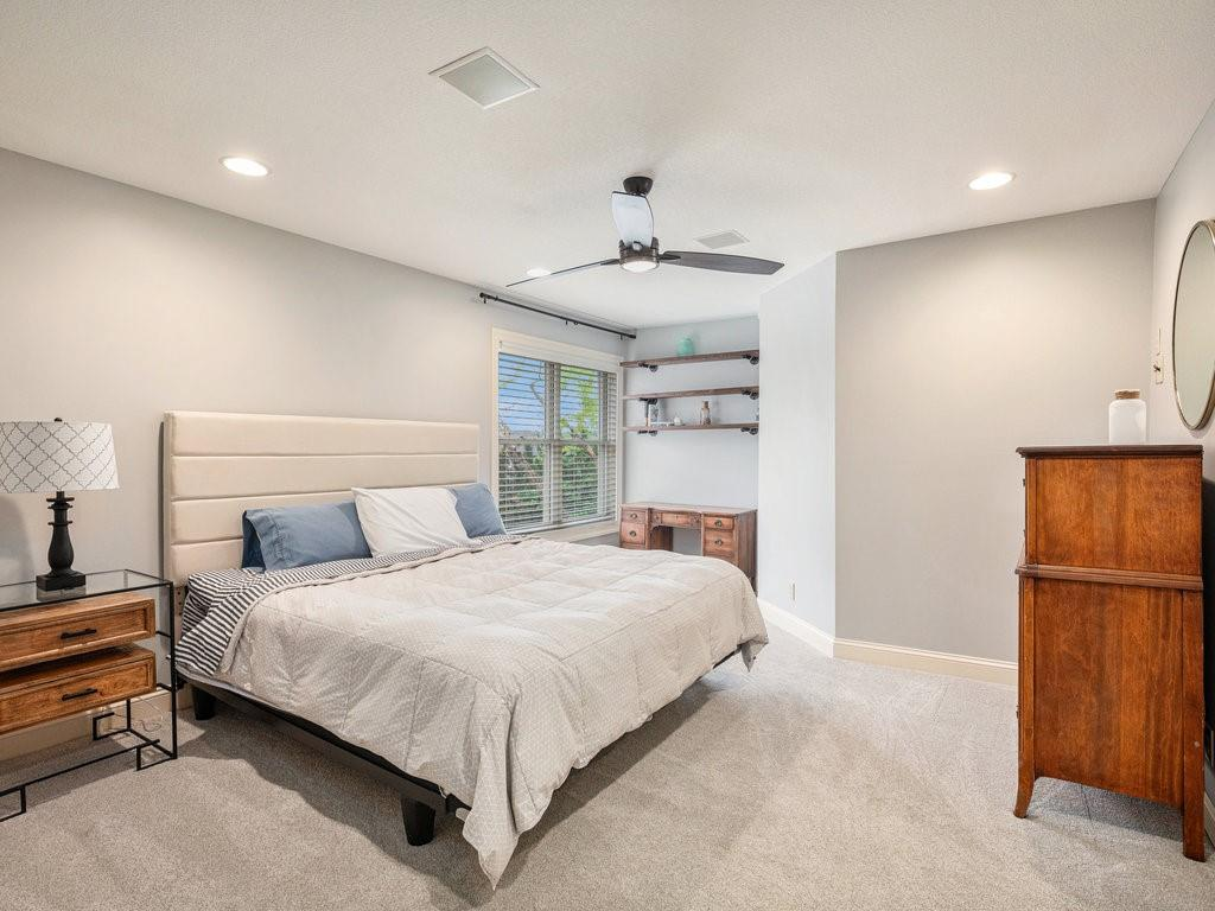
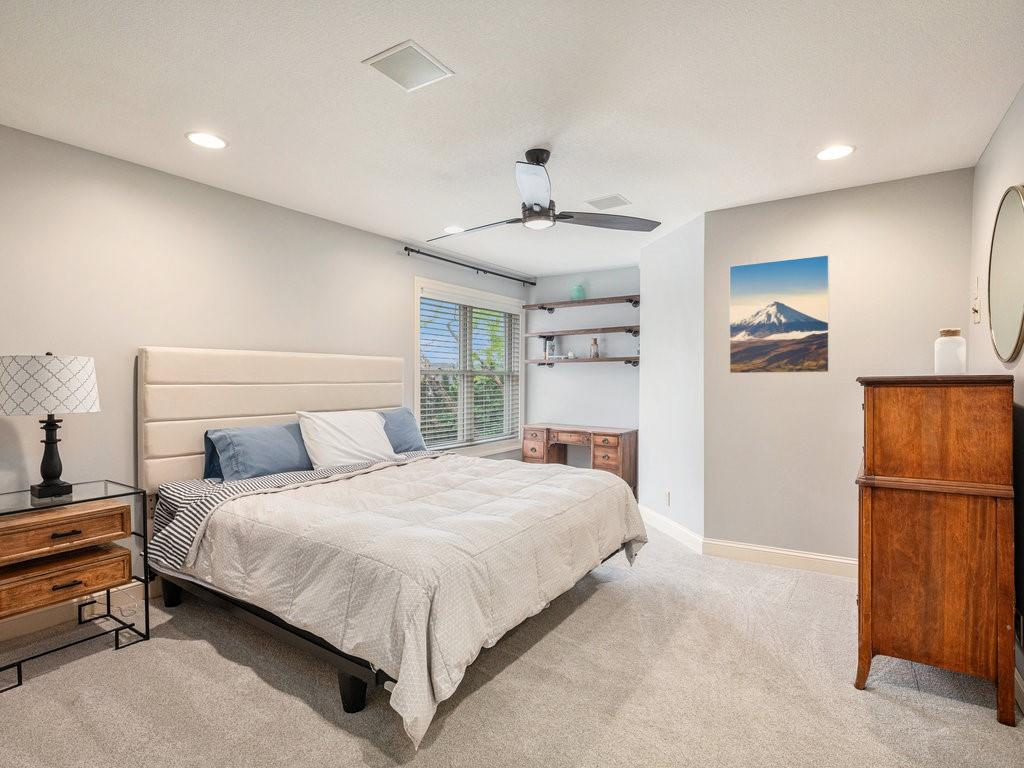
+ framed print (777, 317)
